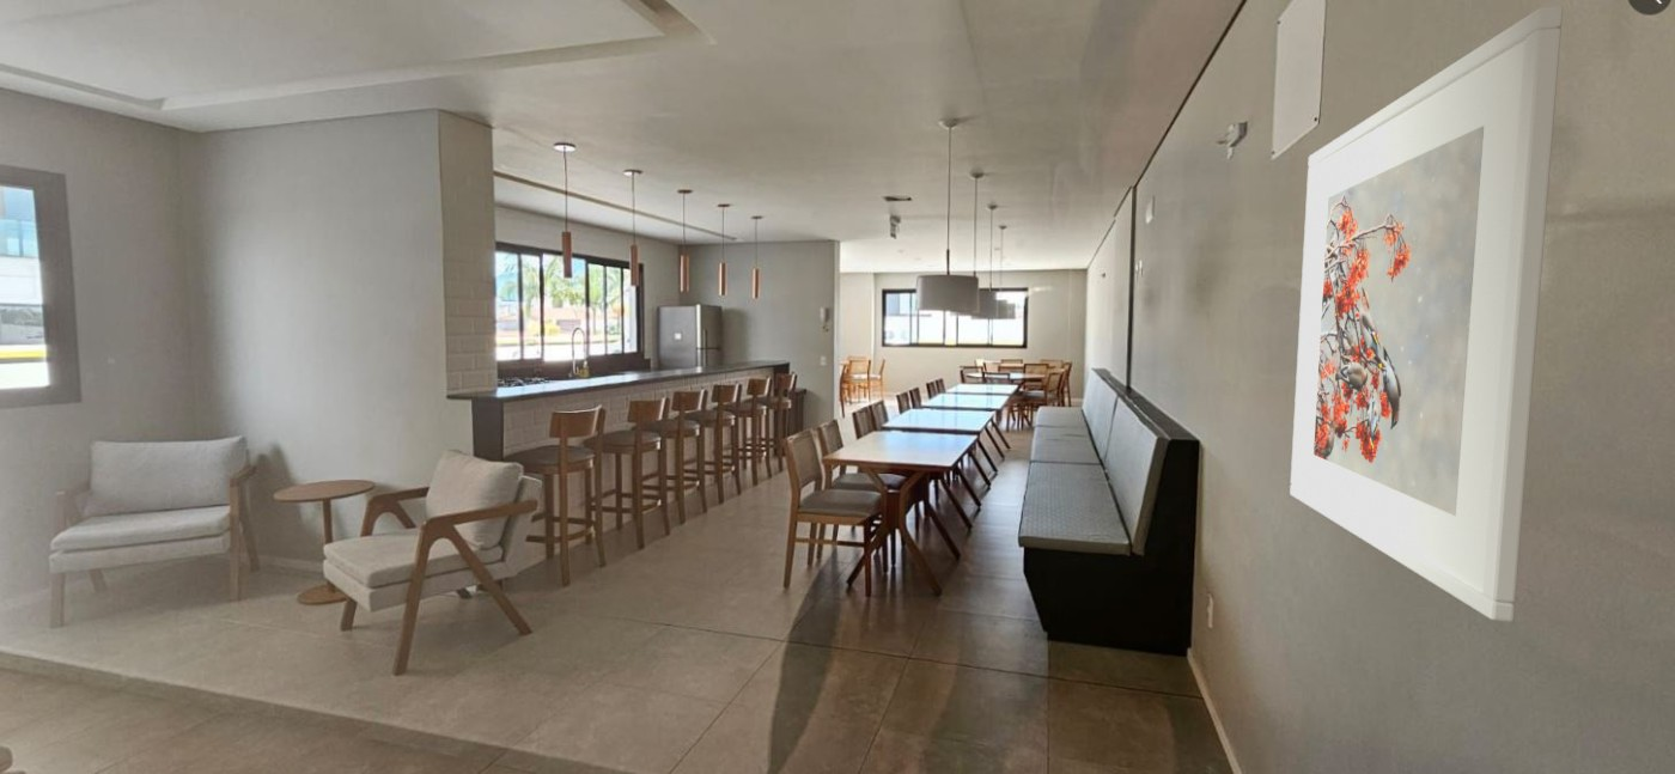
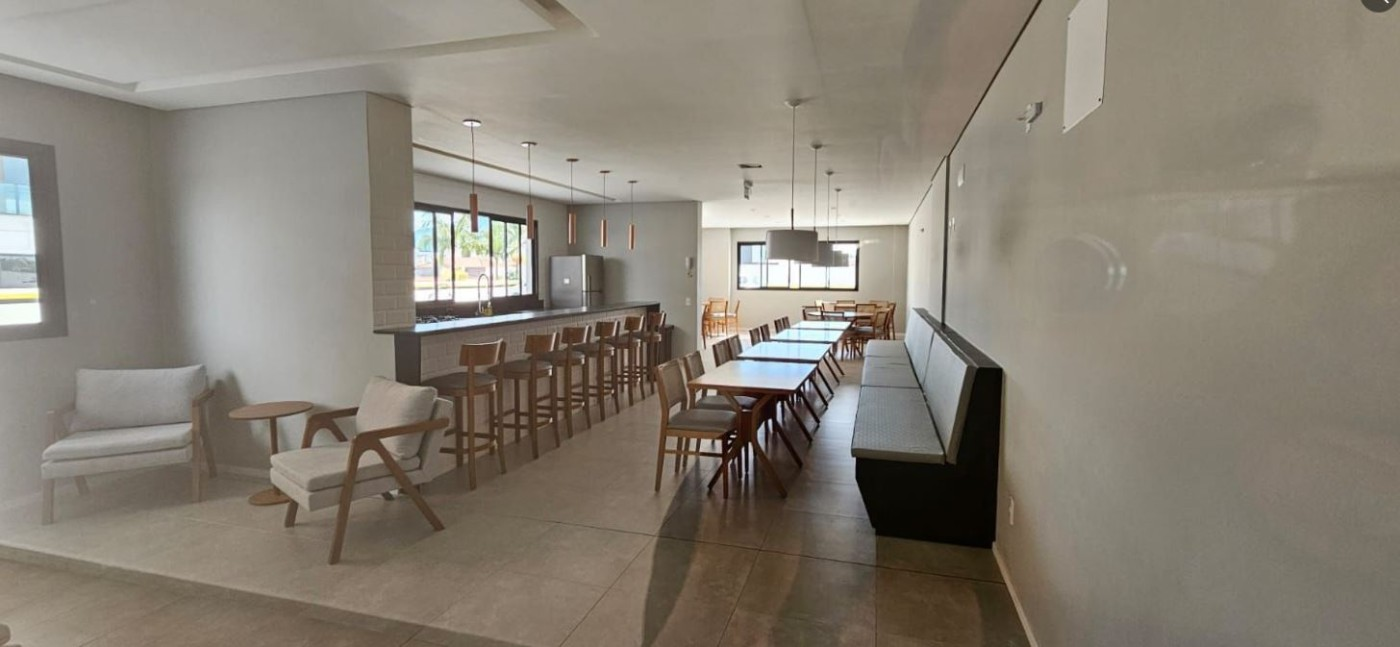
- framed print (1383, 327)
